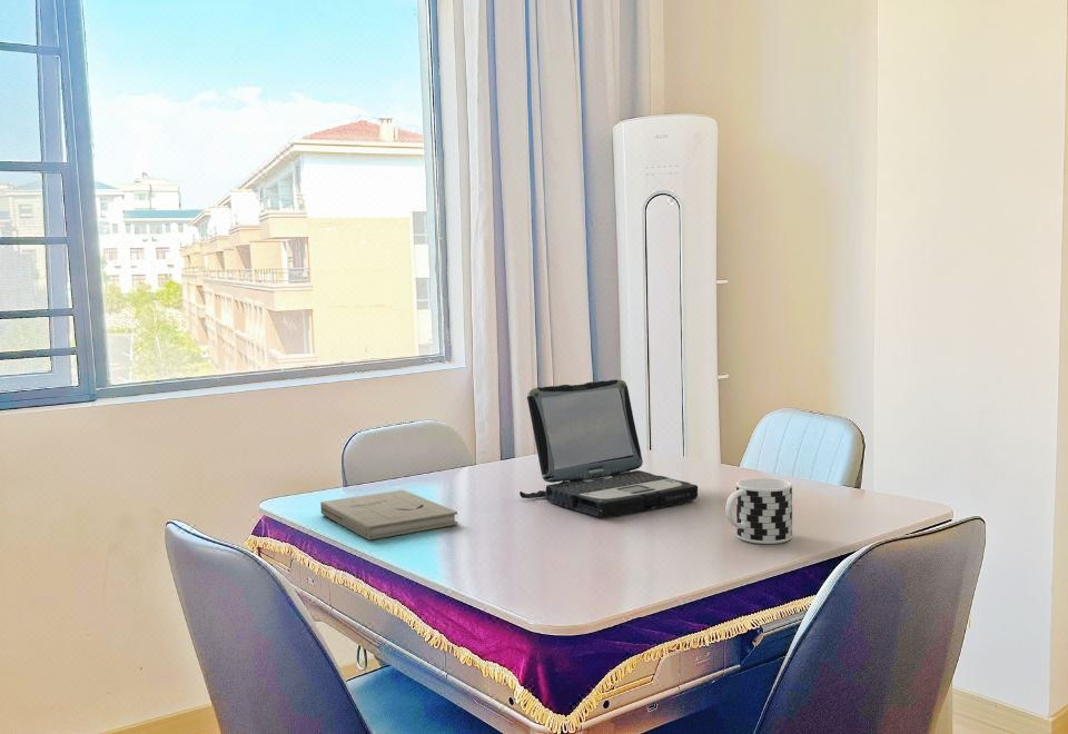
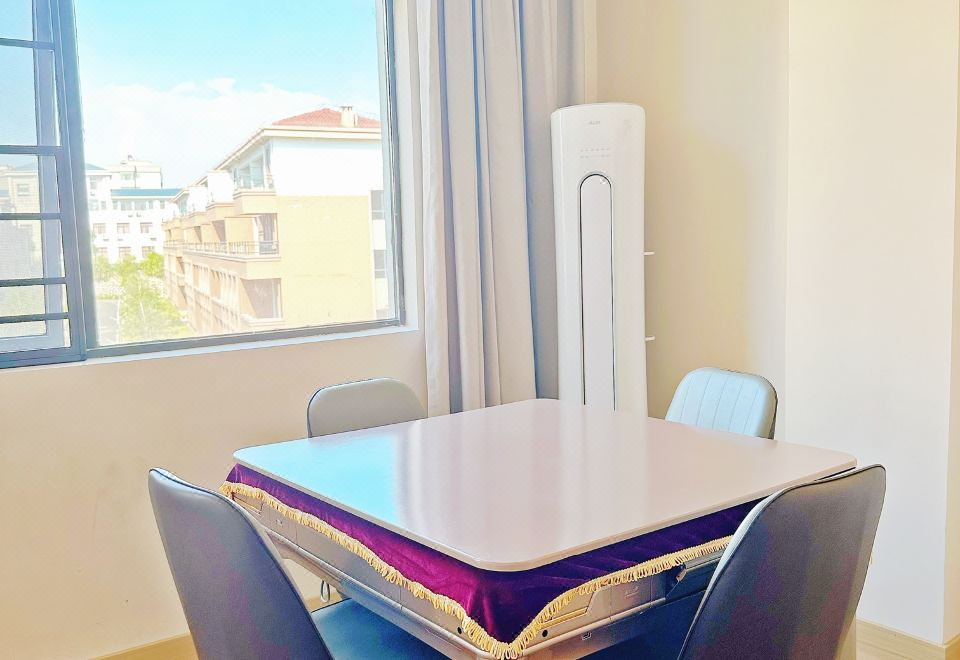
- book (387, 513)
- cup (756, 510)
- laptop (607, 443)
